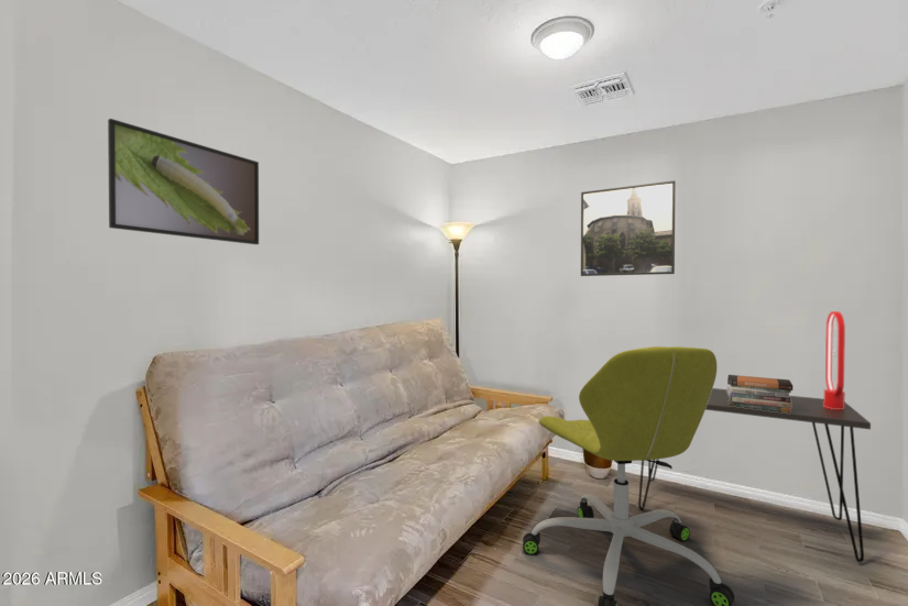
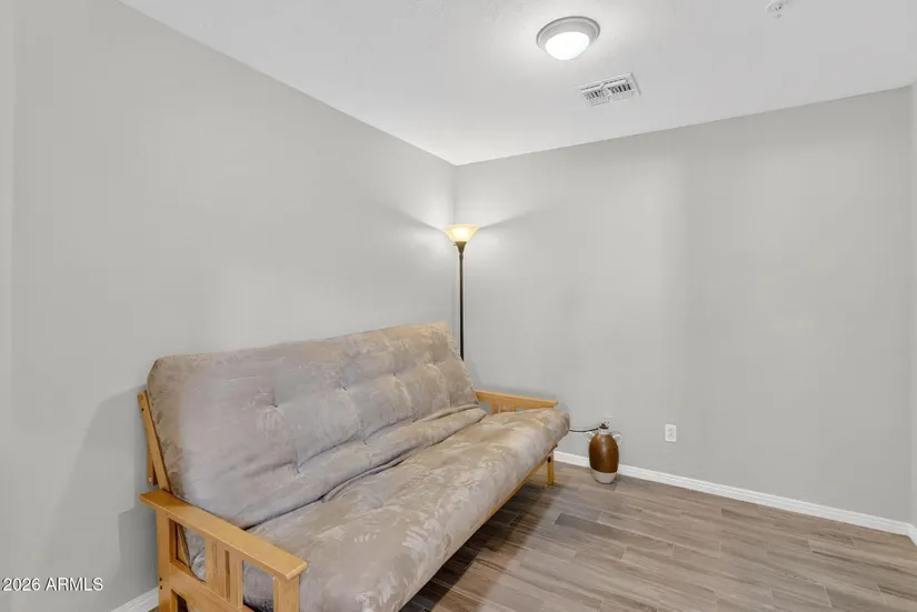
- table lamp (834, 359)
- office chair (624, 451)
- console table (742, 414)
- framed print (194, 190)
- book stack (757, 392)
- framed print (625, 231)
